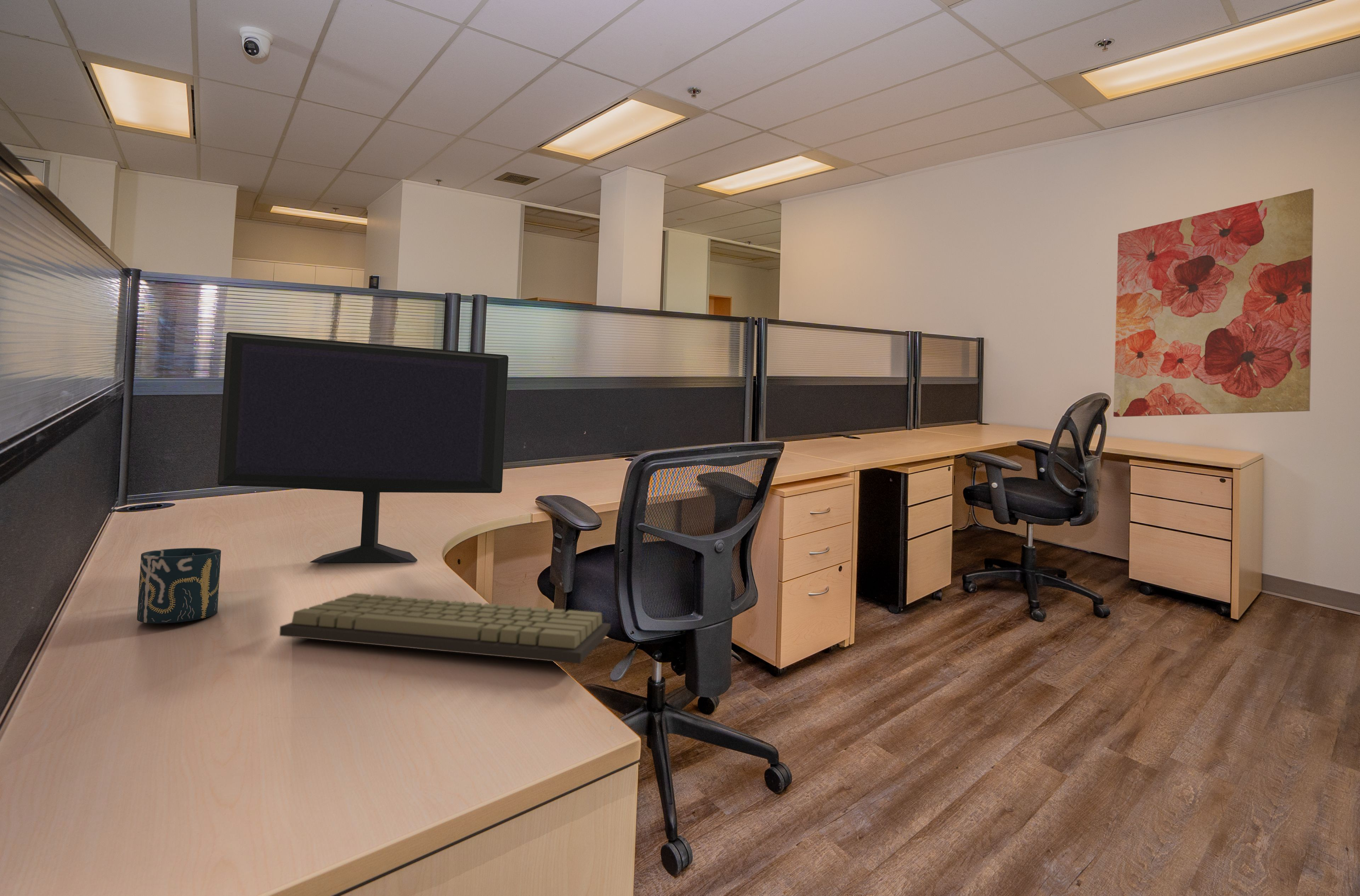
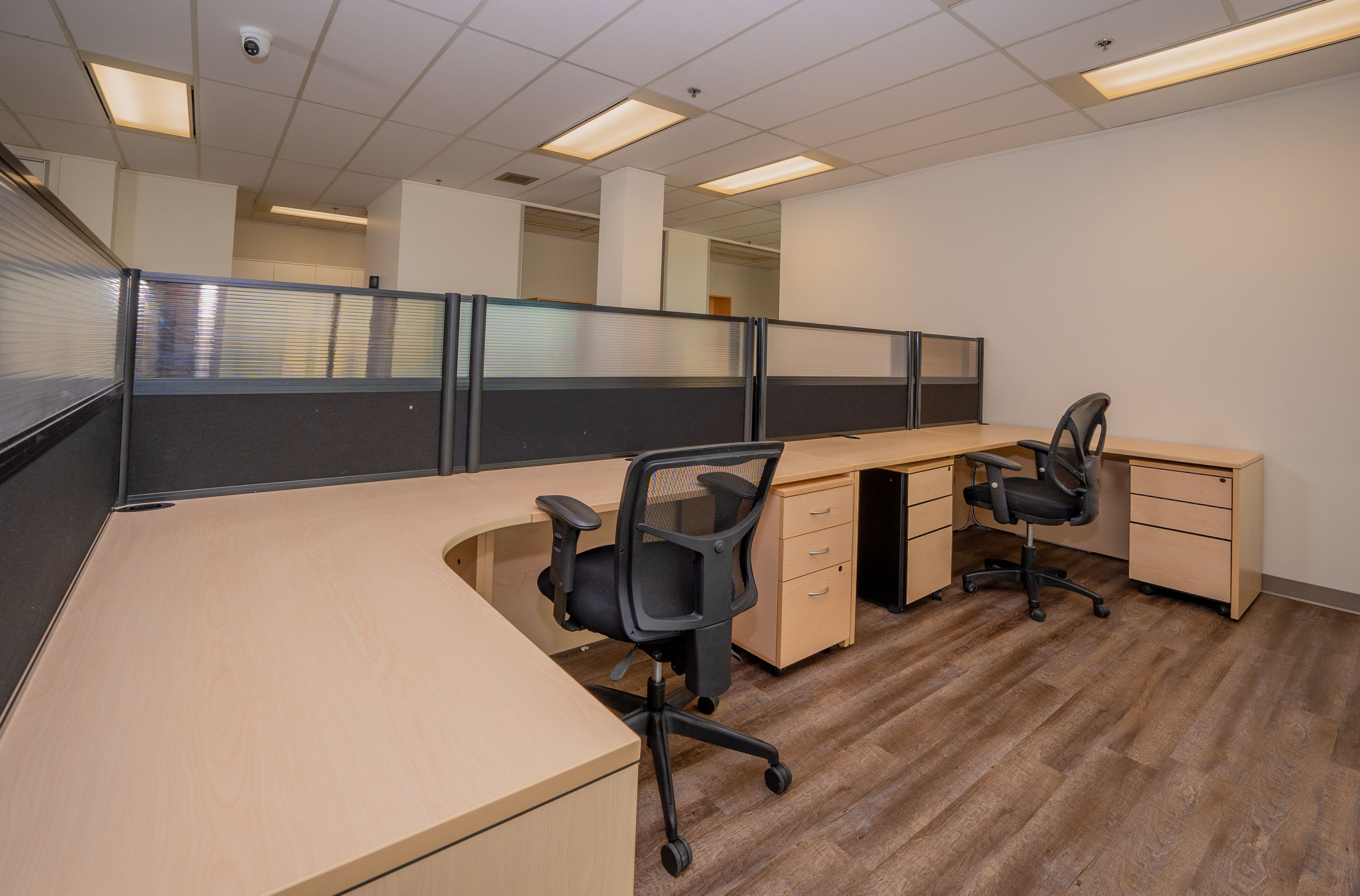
- cup (182, 582)
- keyboard (453, 623)
- computer monitor (371, 452)
- wall art (1204, 314)
